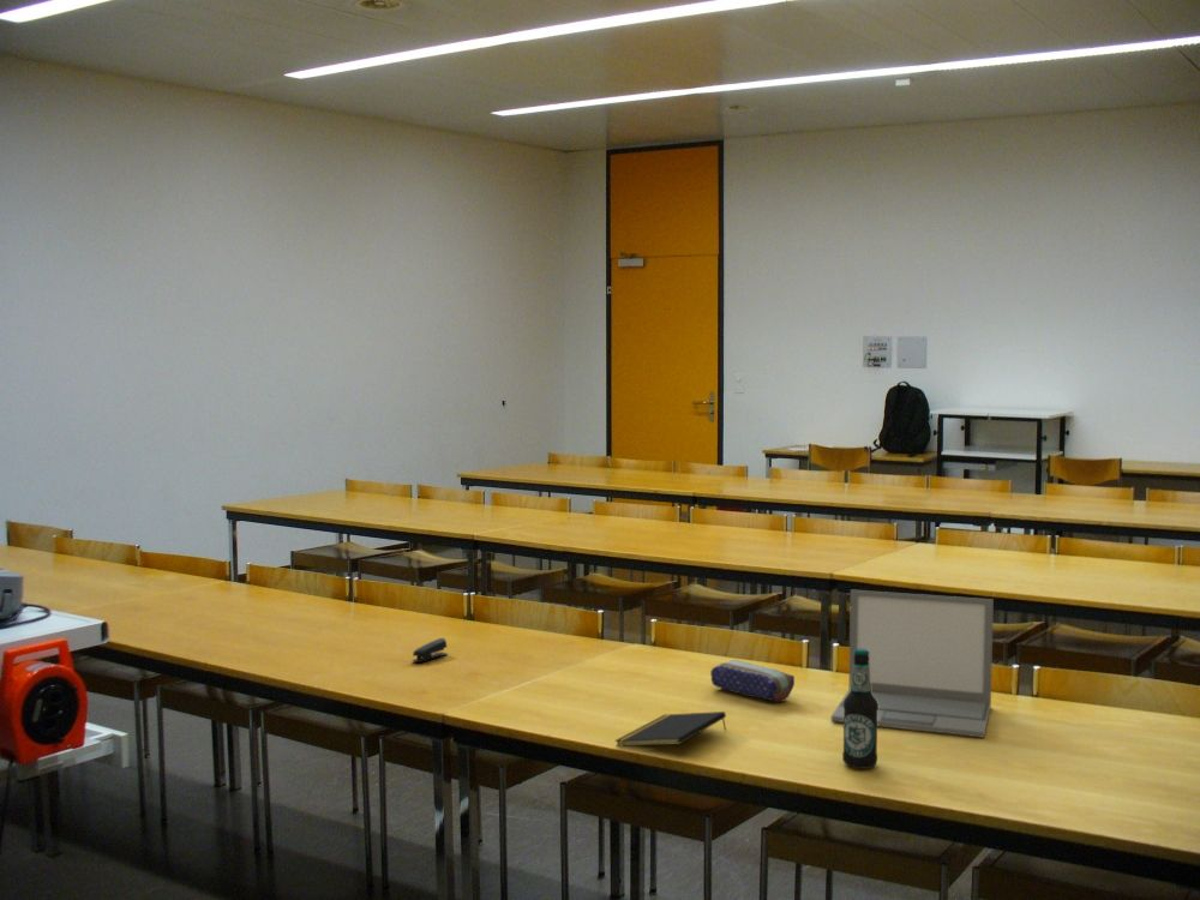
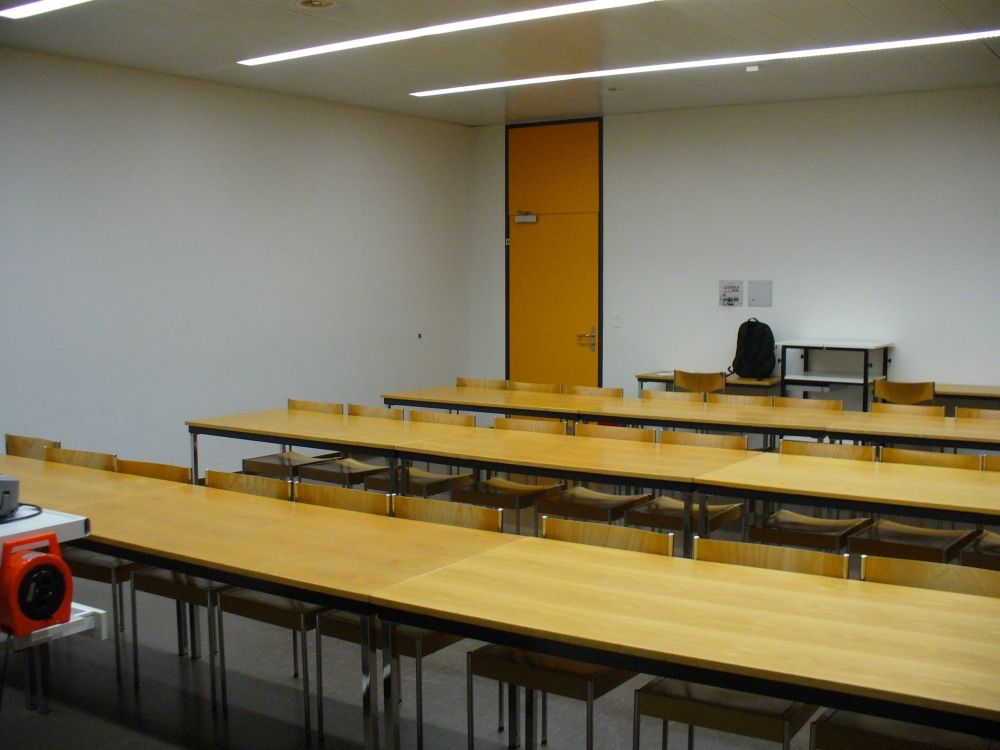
- stapler (430, 649)
- pencil case (751, 679)
- notepad (671, 728)
- laptop (913, 659)
- bottle (860, 707)
